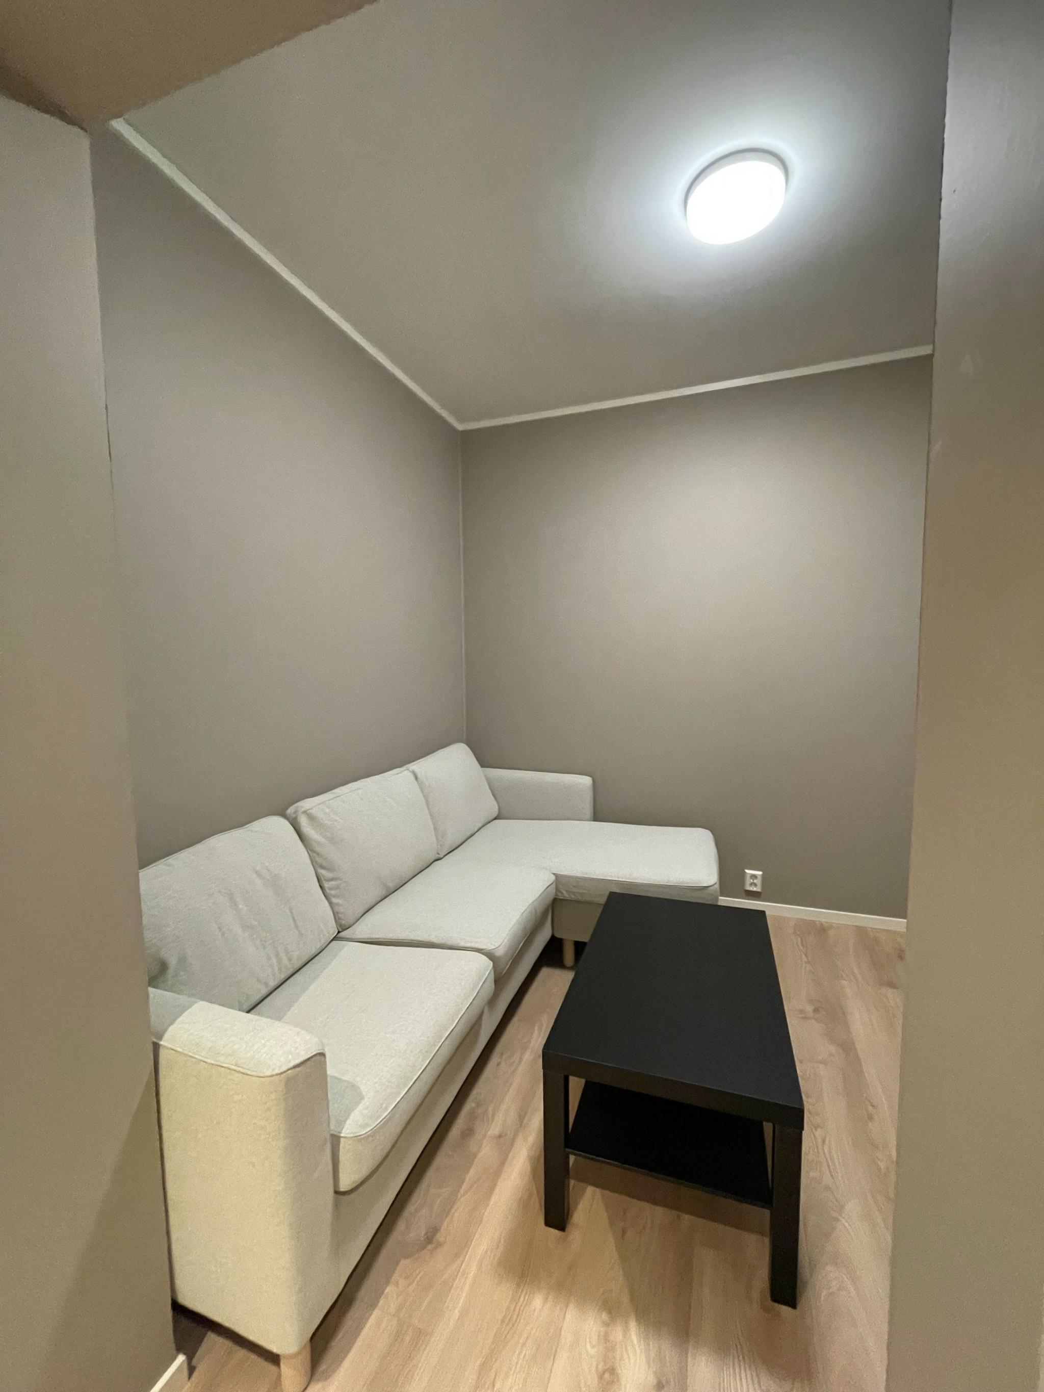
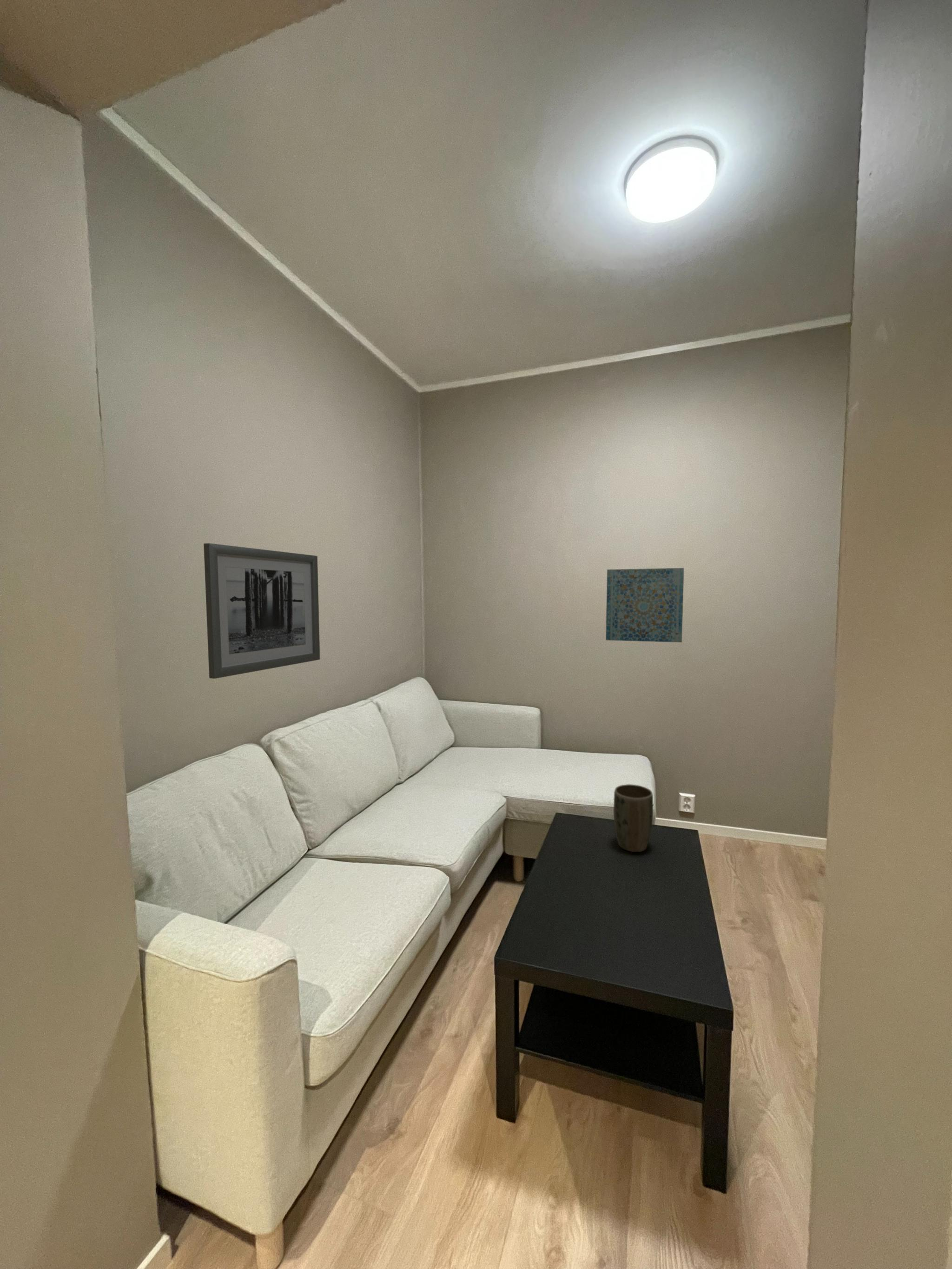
+ plant pot (633, 818)
+ wall art (644, 605)
+ wall art (270, 609)
